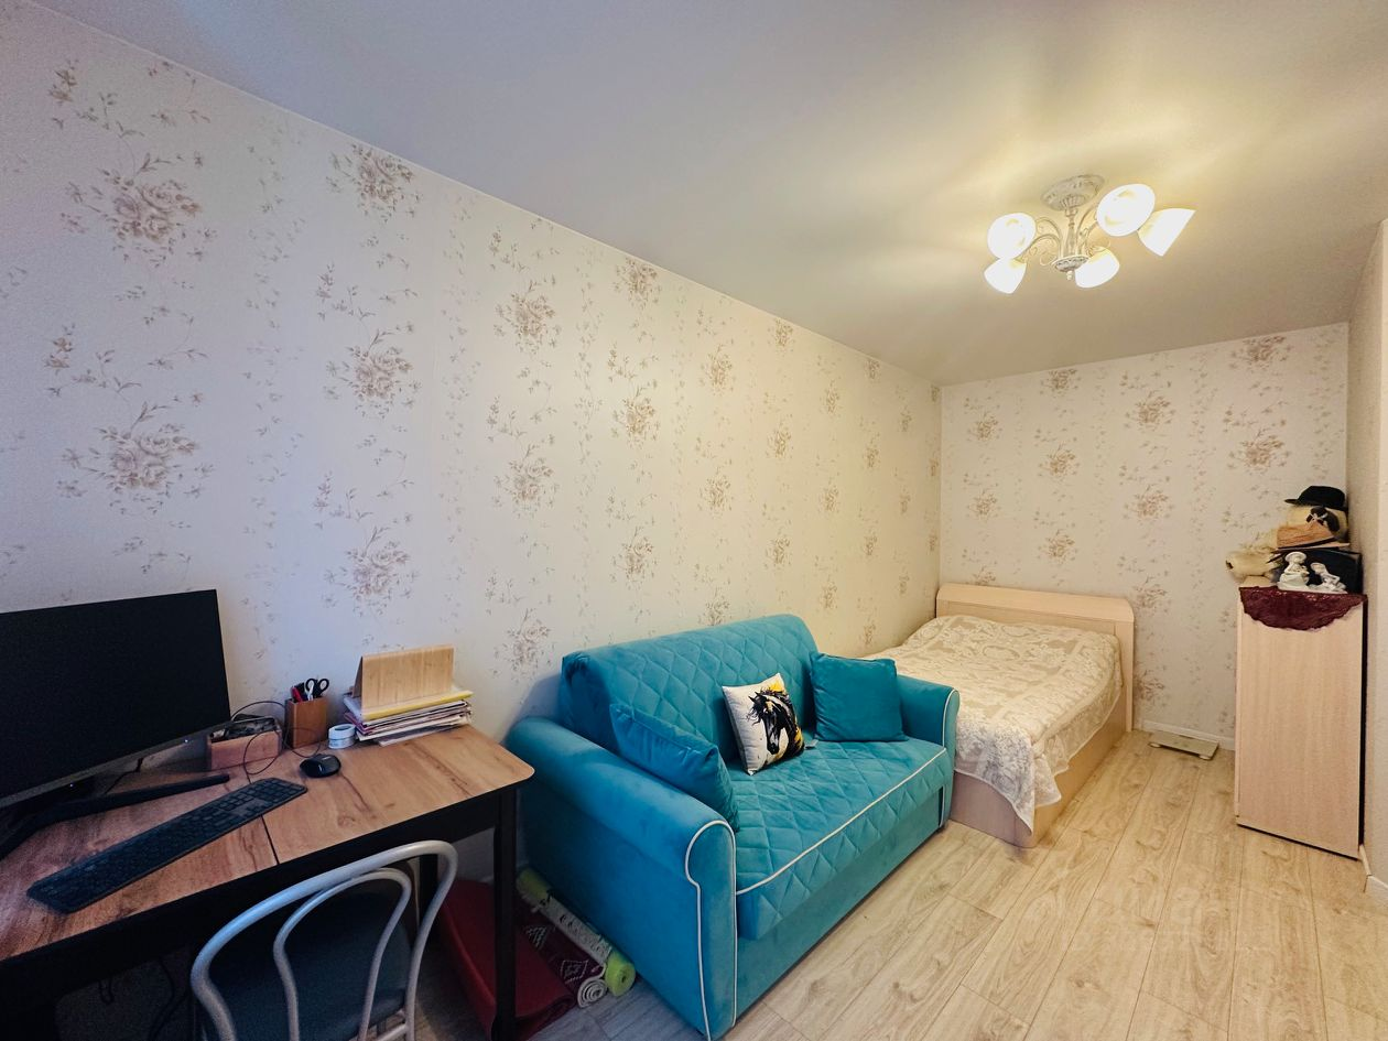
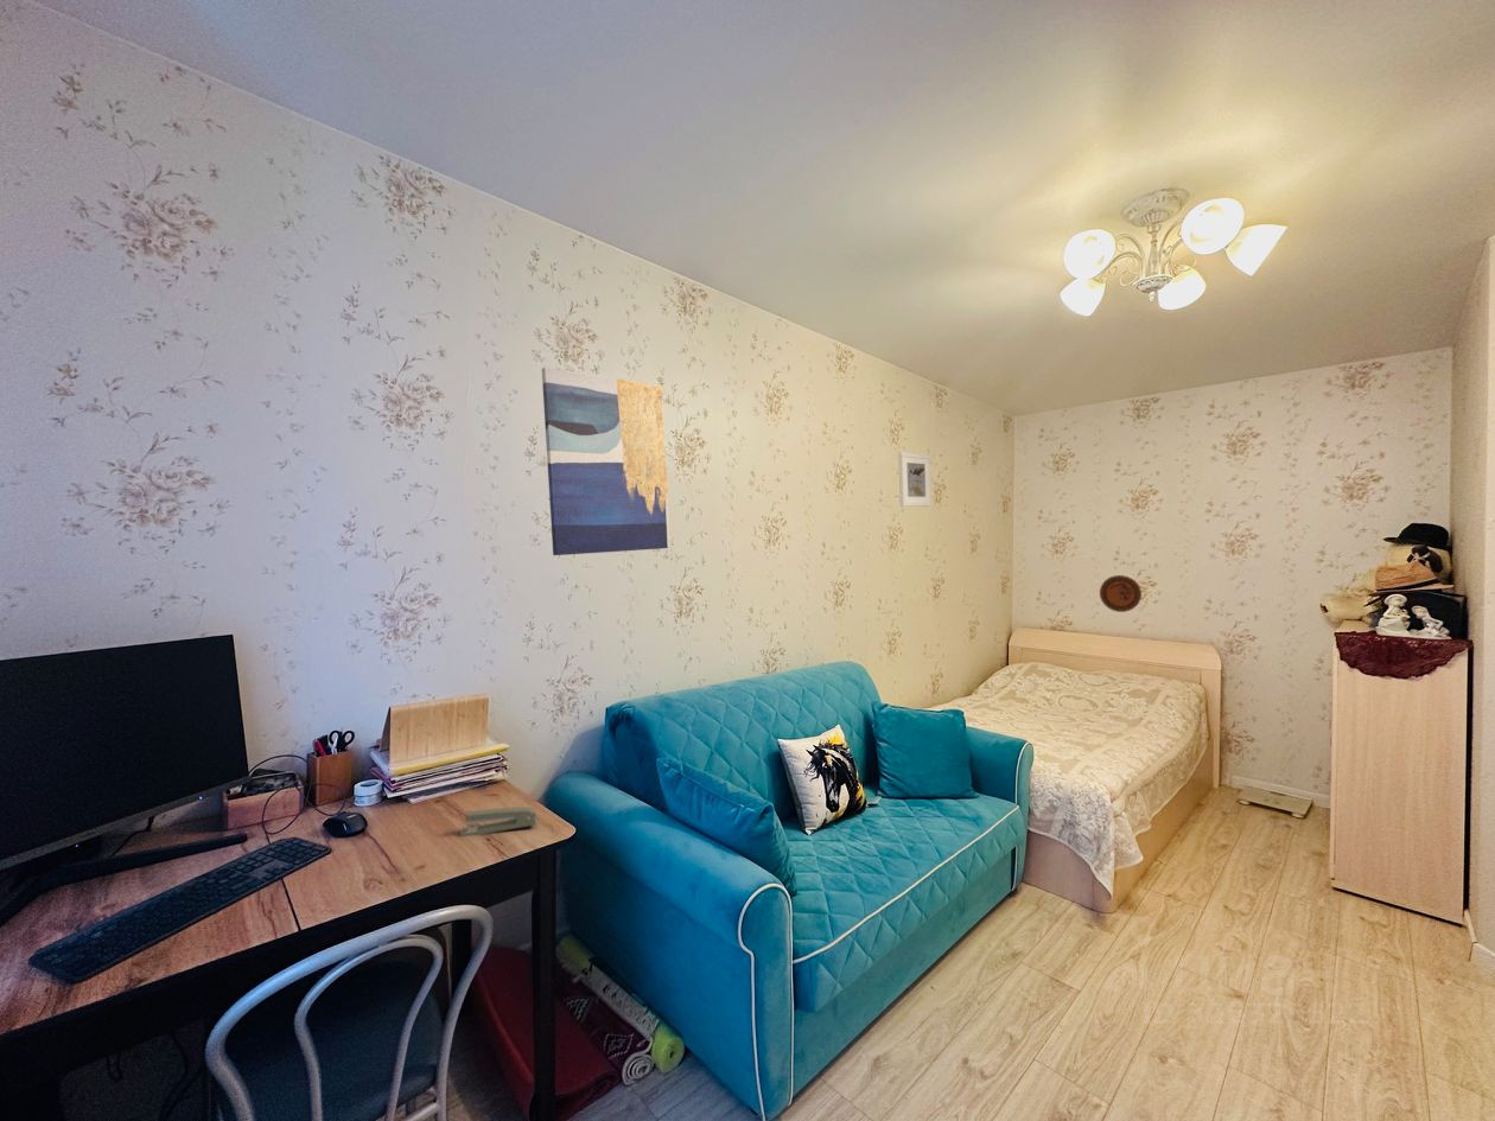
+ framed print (915, 479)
+ stapler (497, 819)
+ decorative plate (1120, 593)
+ wall art (610, 465)
